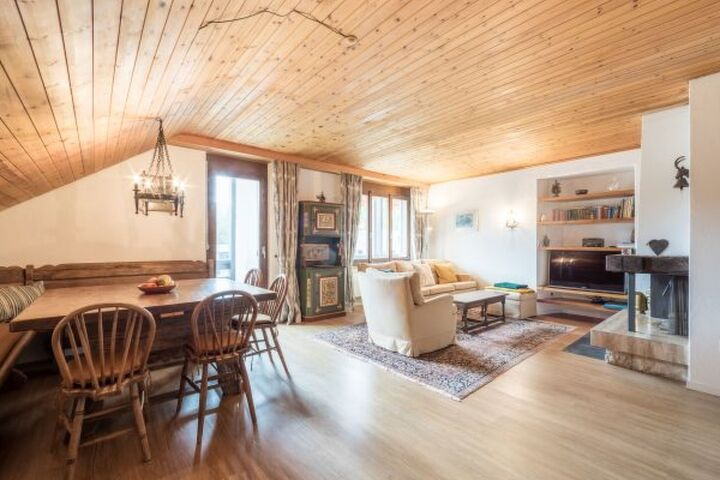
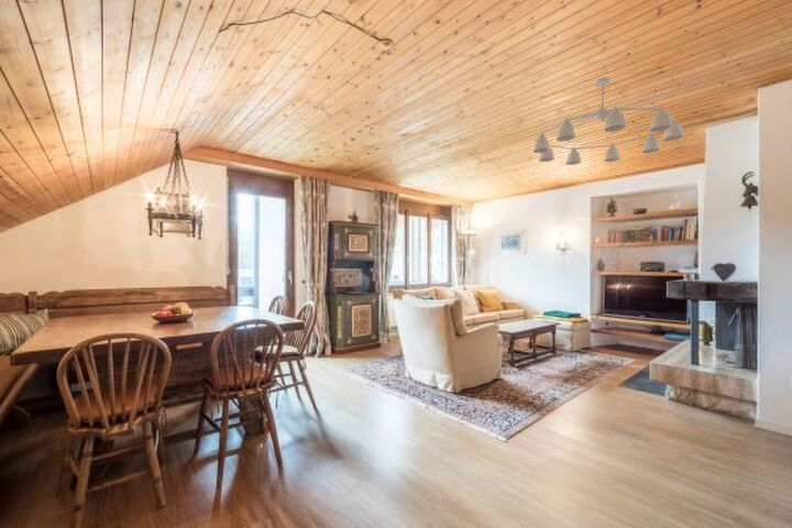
+ chandelier (604, 113)
